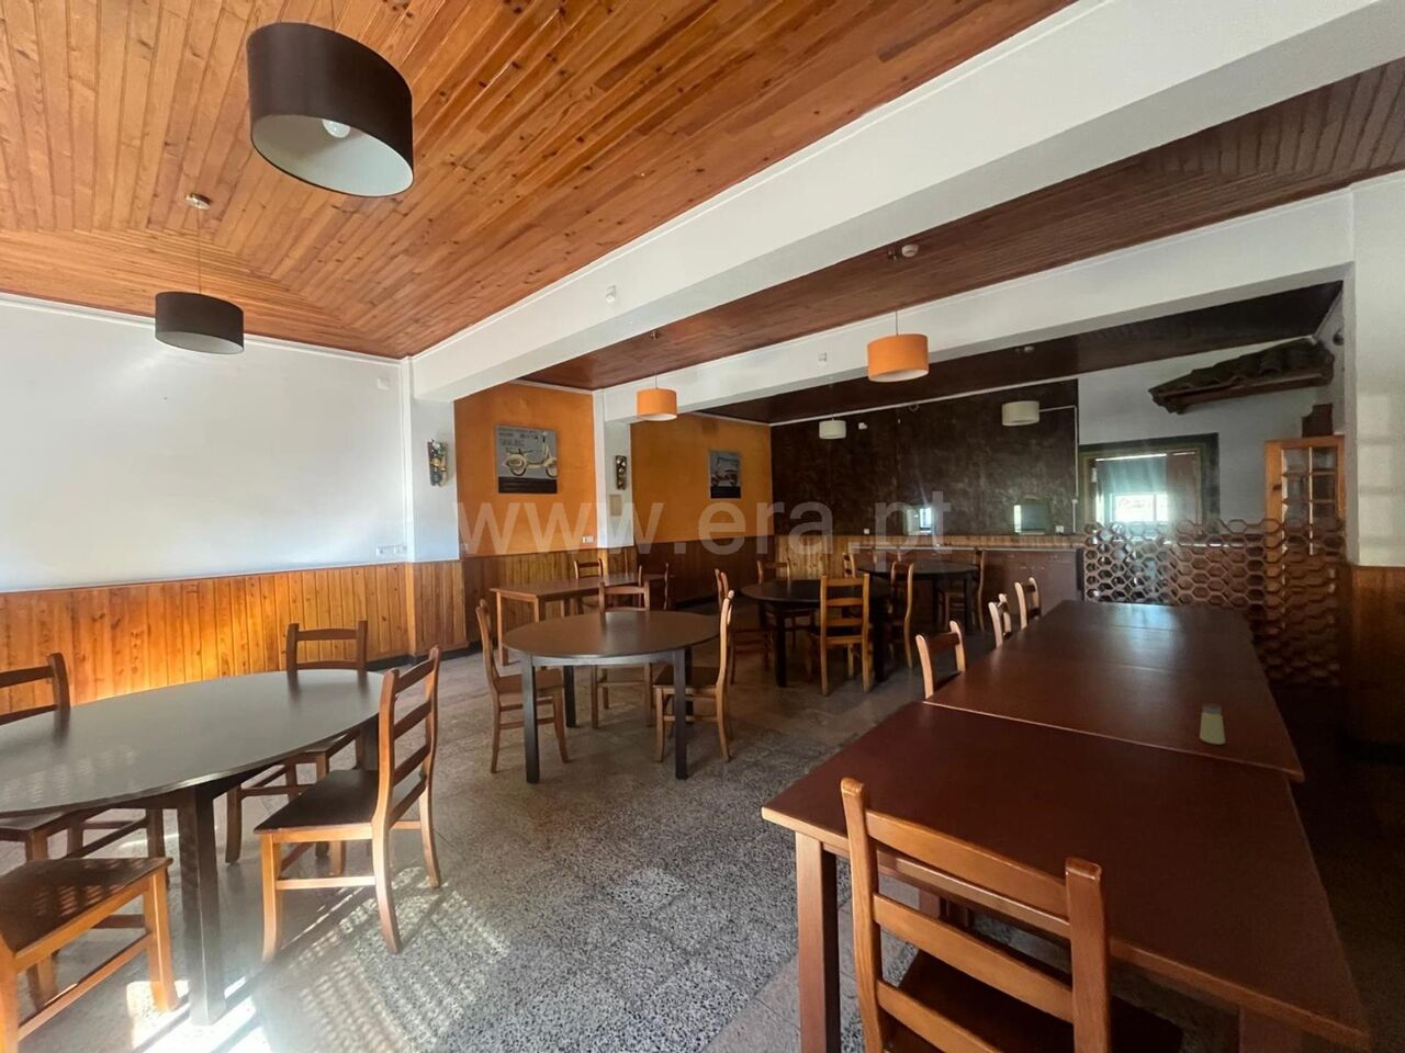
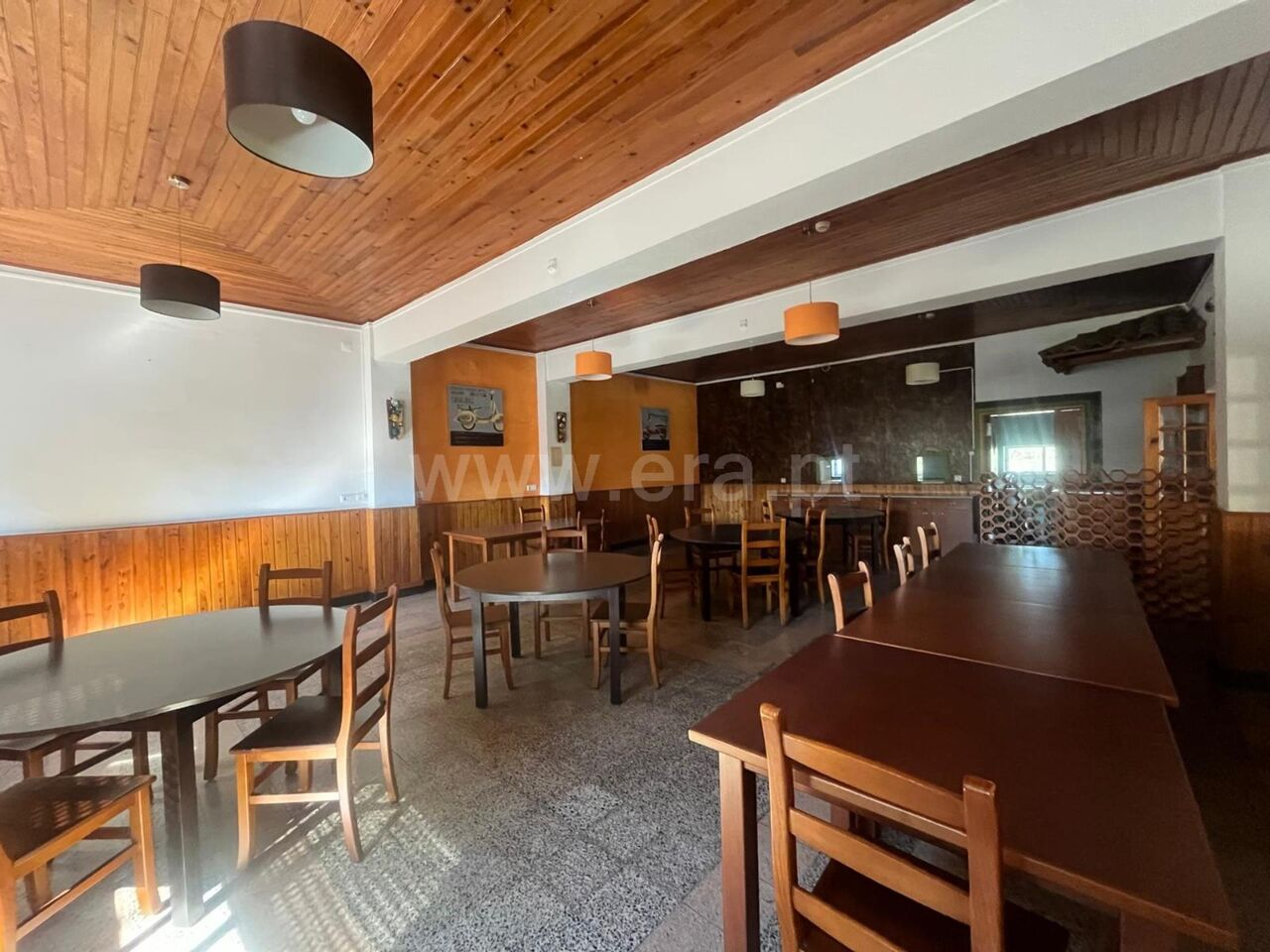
- saltshaker (1211, 723)
